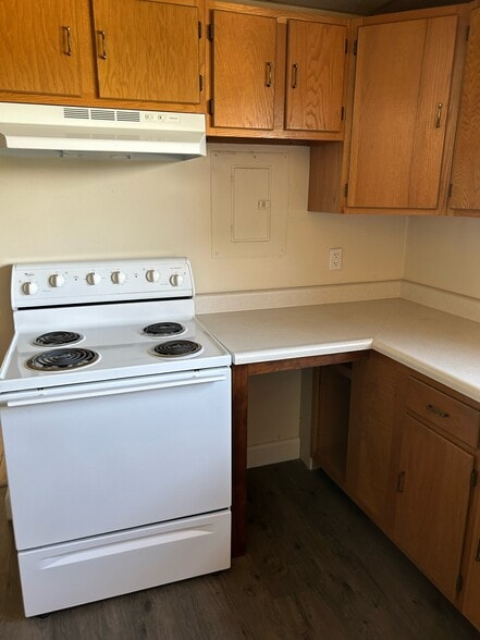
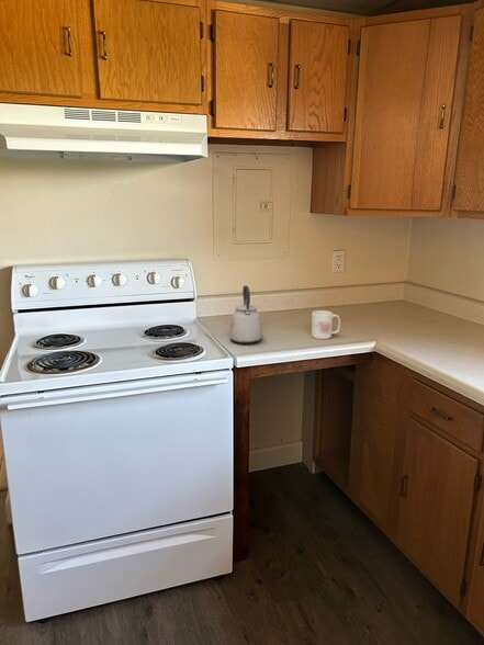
+ kettle (245, 312)
+ mug (326, 324)
